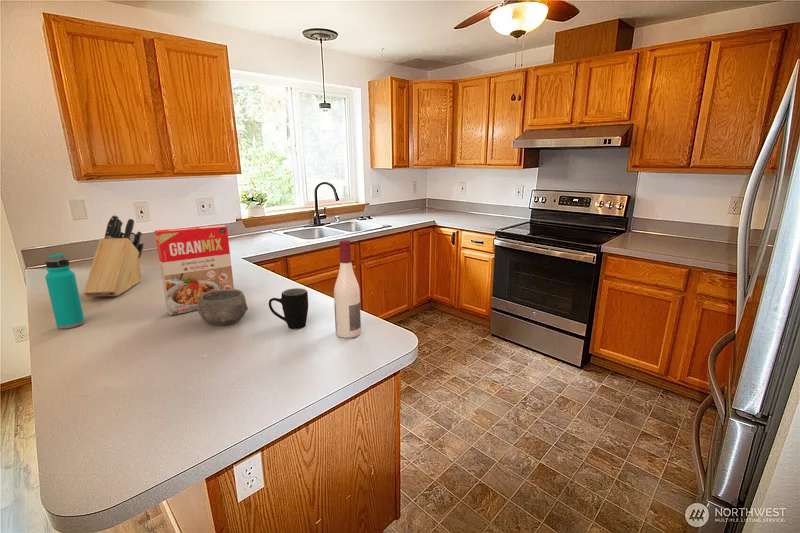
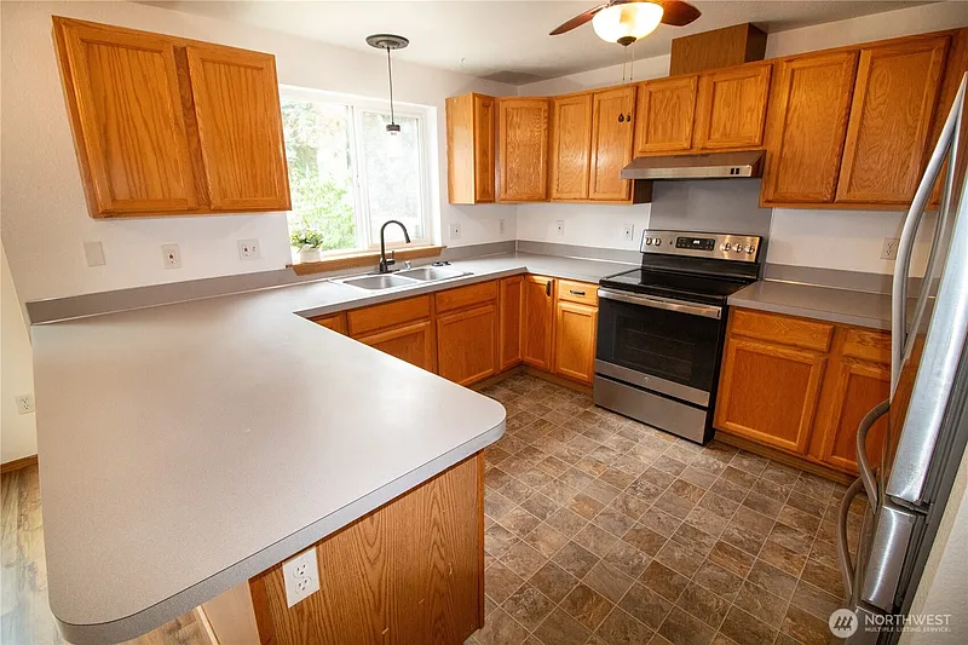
- water bottle (63, 290)
- cereal box (197, 268)
- mug (289, 309)
- alcohol (346, 288)
- bowl (222, 307)
- knife block (115, 253)
